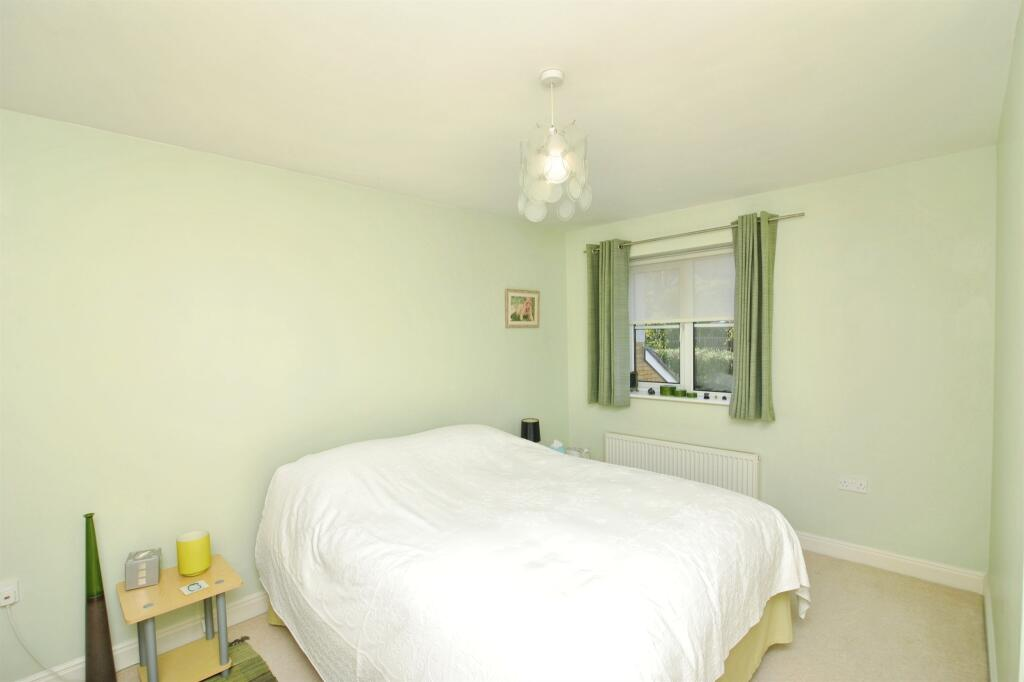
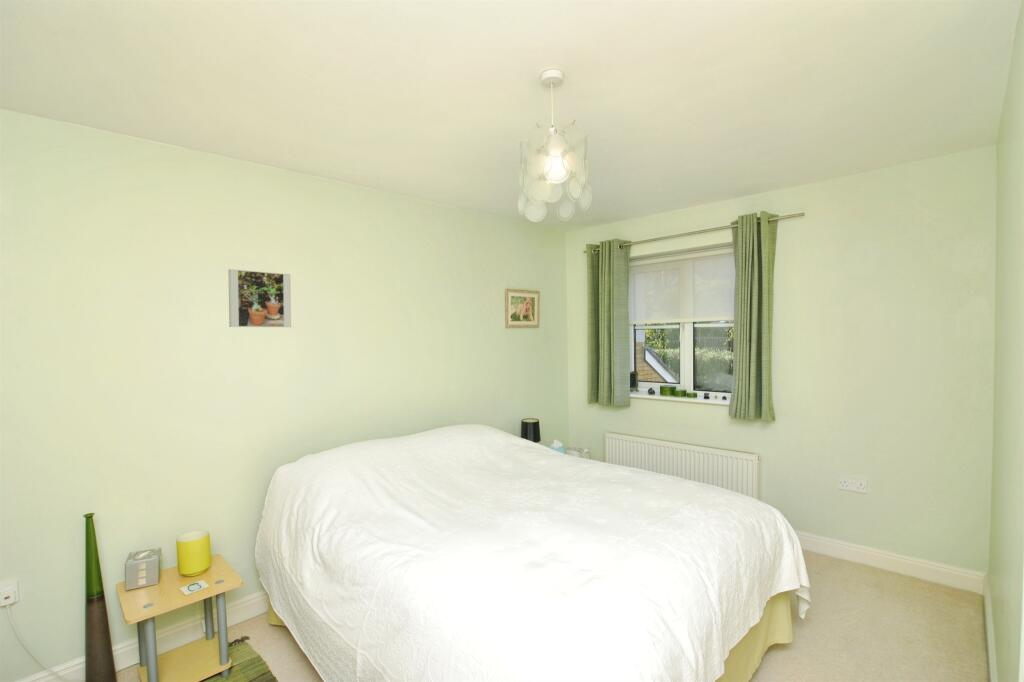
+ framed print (260, 299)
